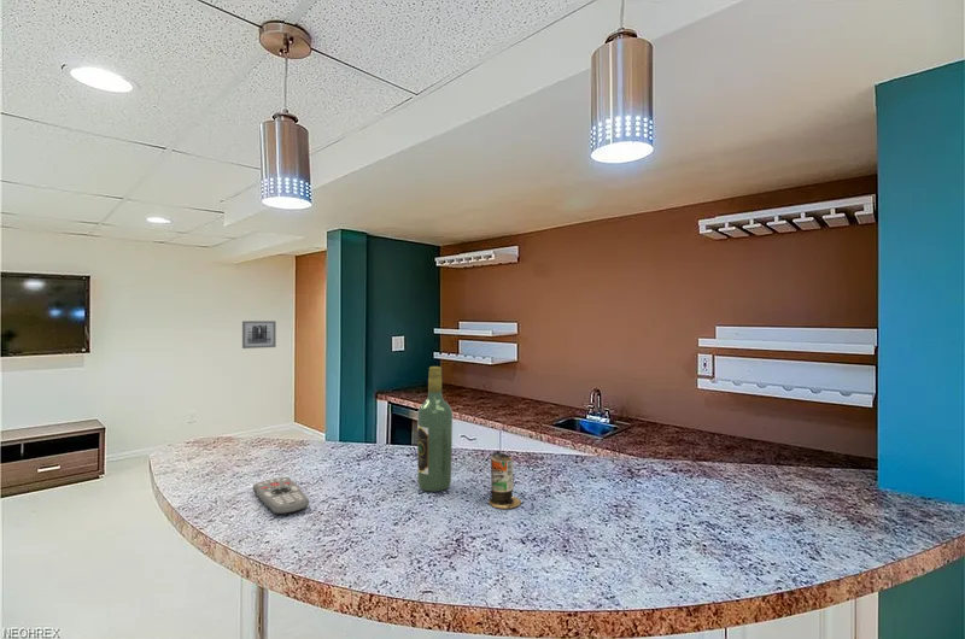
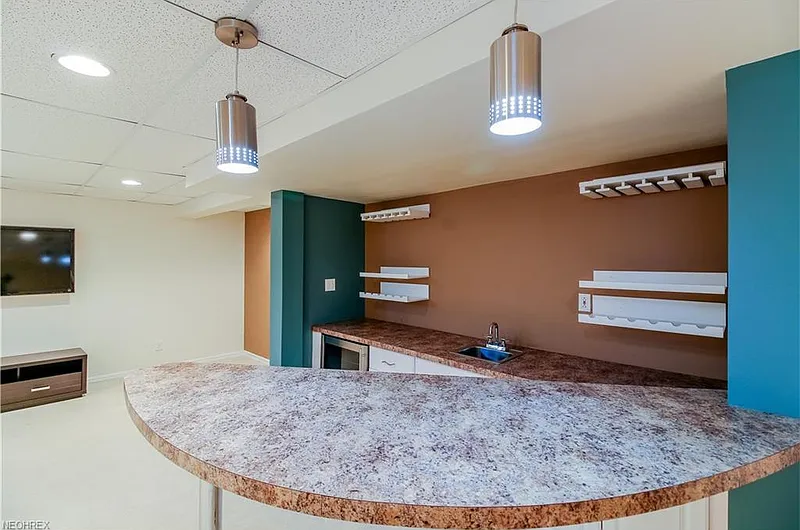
- can (504, 476)
- wall art (259, 334)
- remote control (281, 496)
- wine bottle (434, 426)
